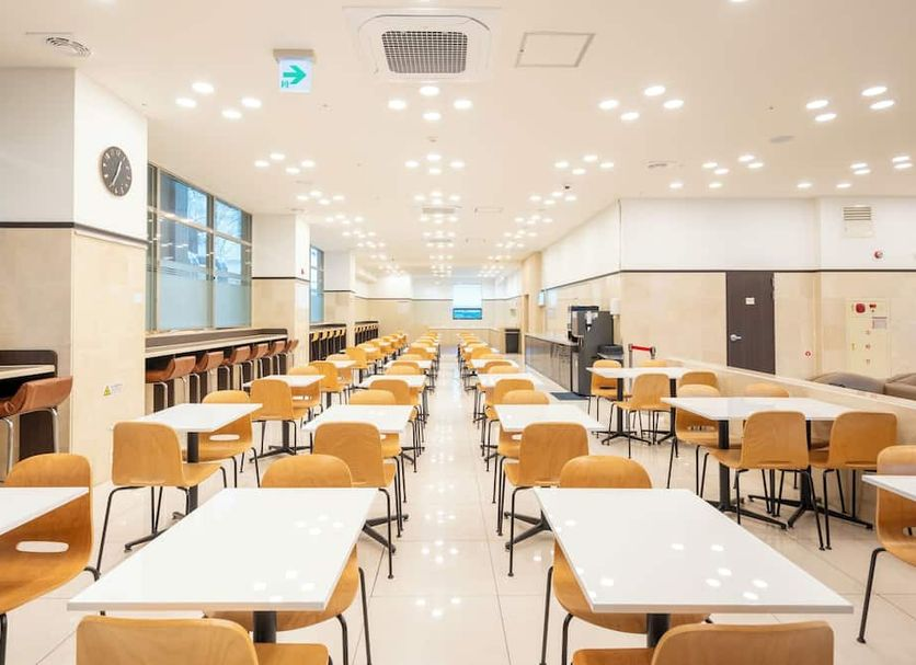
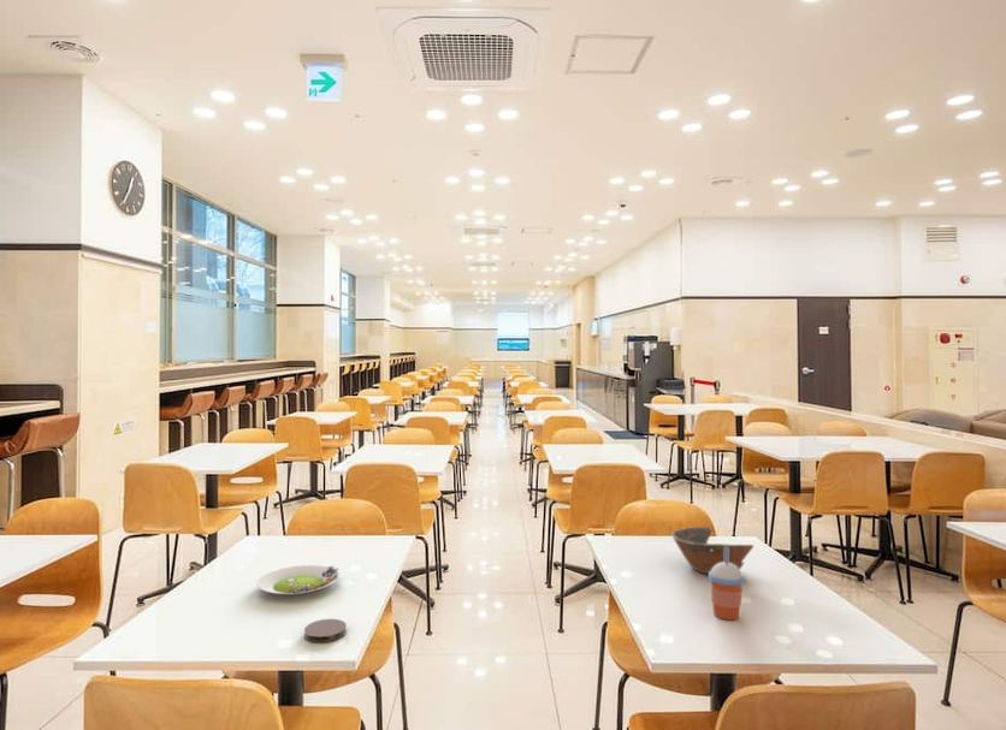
+ bowl (706, 551)
+ salad plate (298, 580)
+ cup with straw (726, 581)
+ coaster (325, 630)
